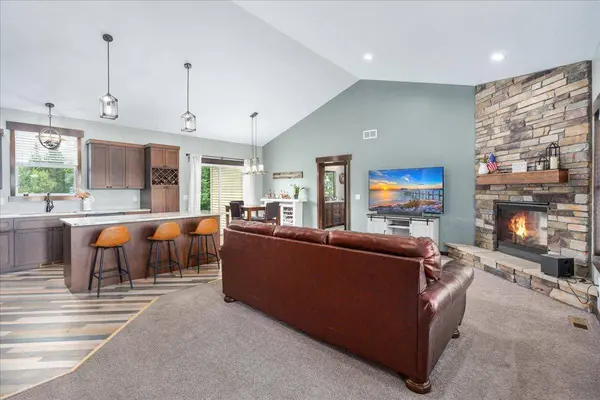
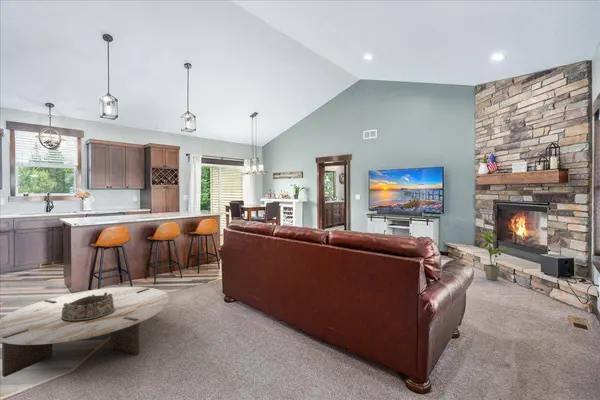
+ coffee table (92, 322)
+ house plant (491, 255)
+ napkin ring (90, 306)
